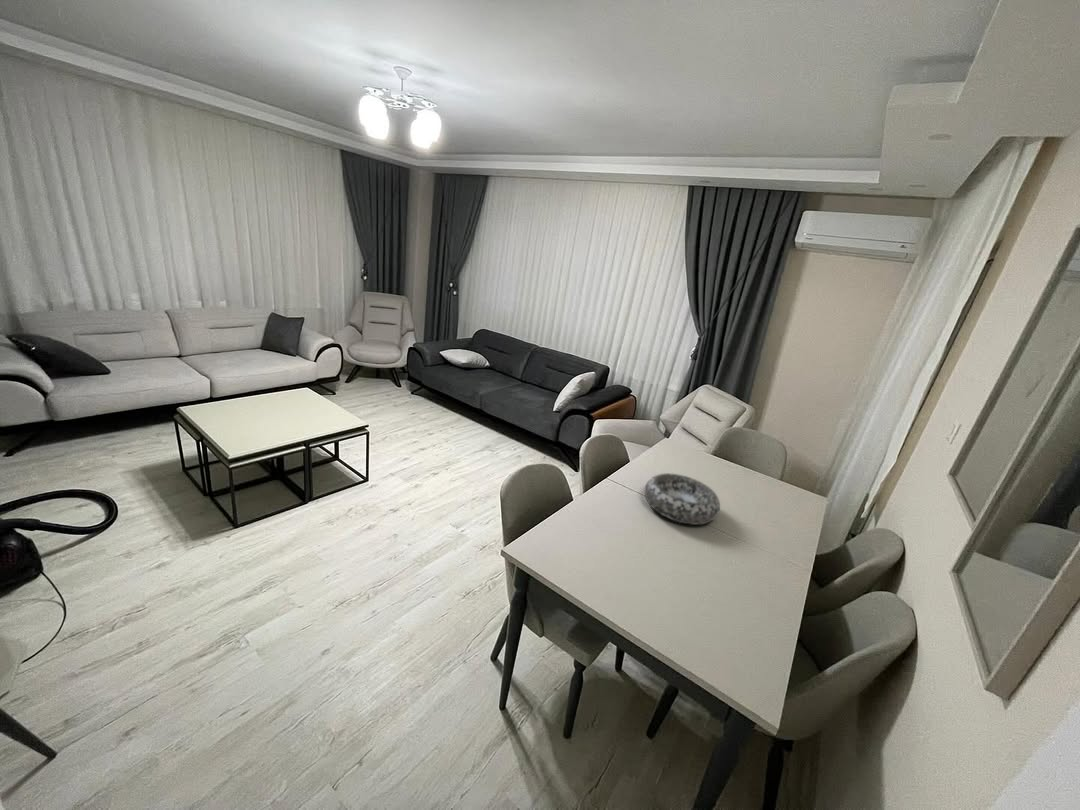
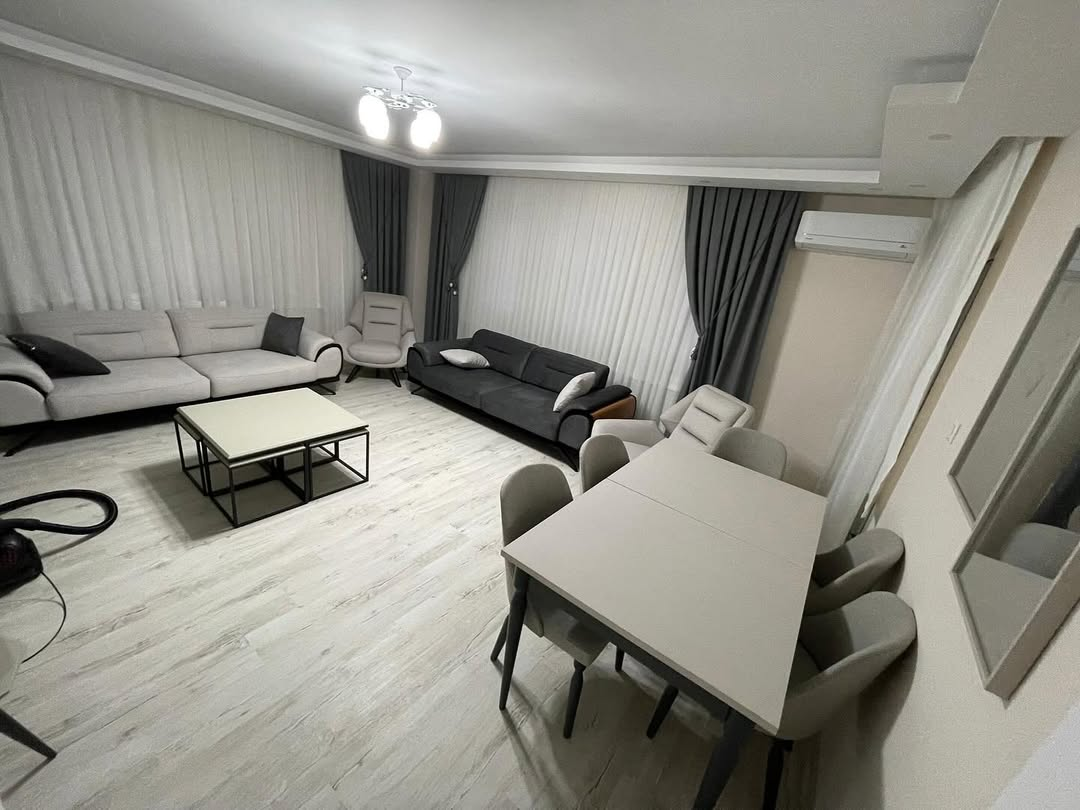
- decorative bowl (681, 498)
